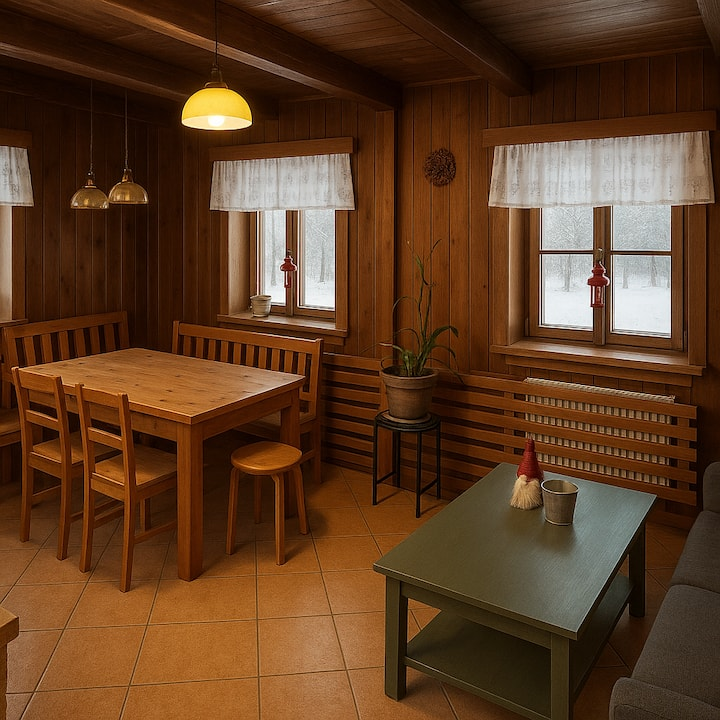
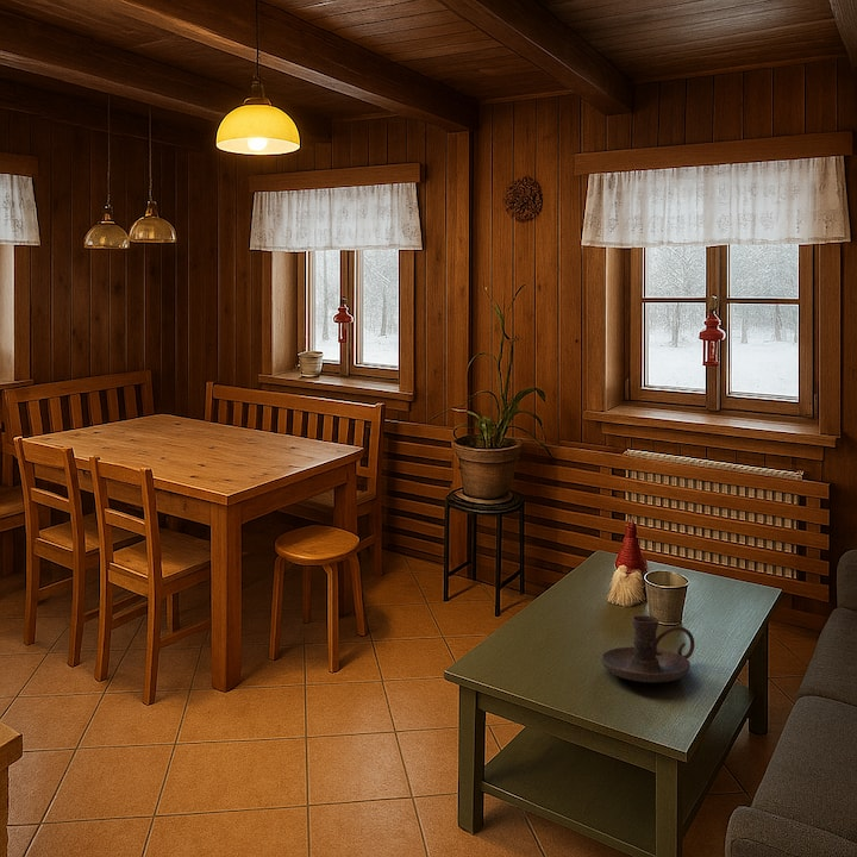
+ candle holder (652, 645)
